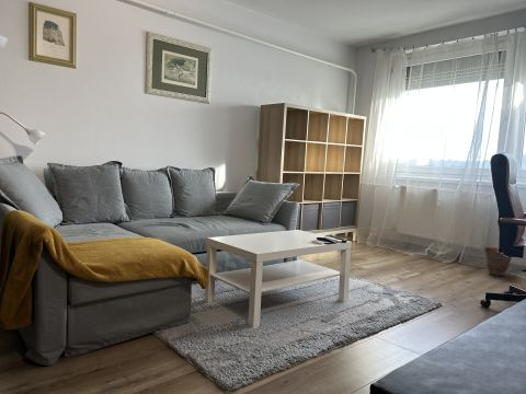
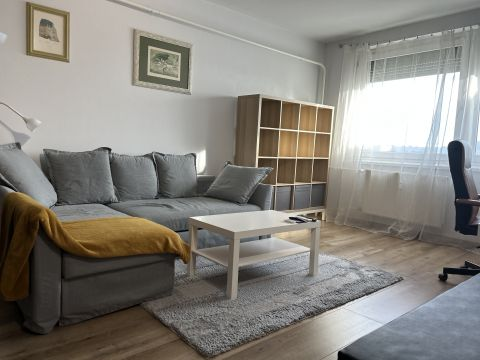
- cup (496, 262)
